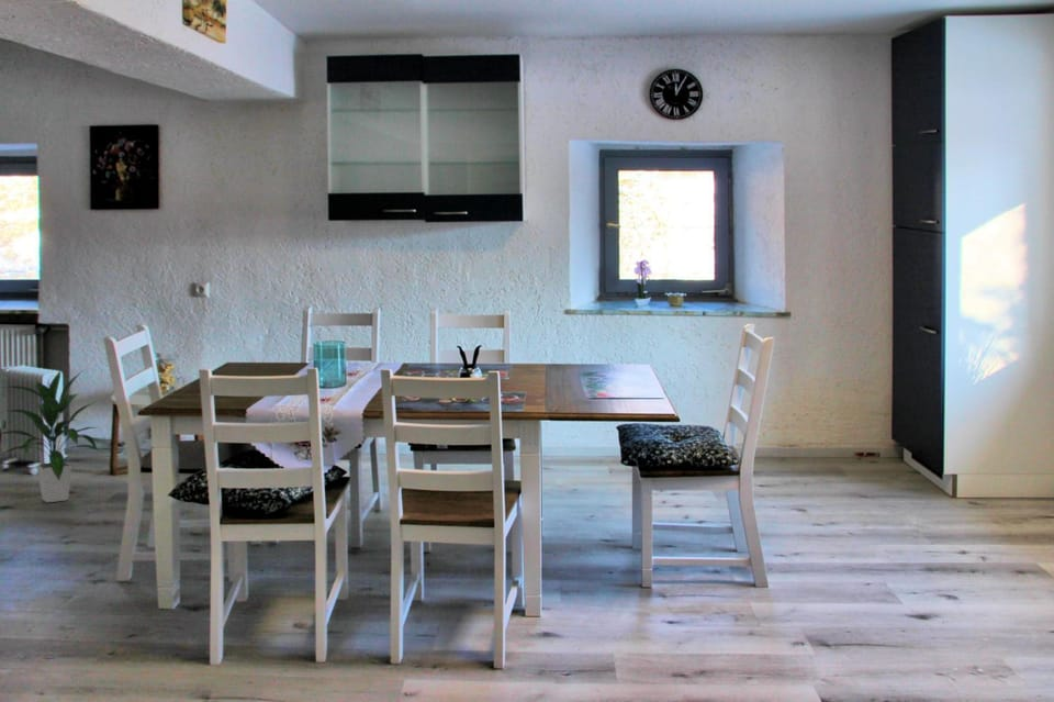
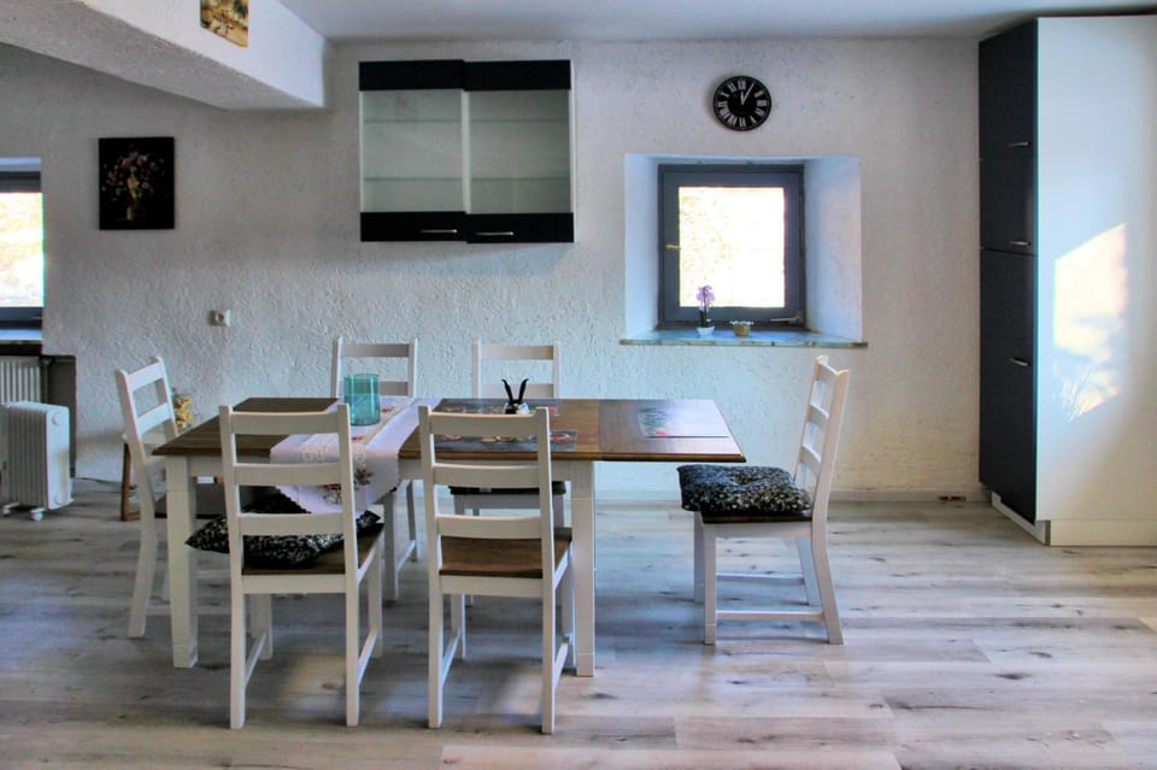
- indoor plant (51, 435)
